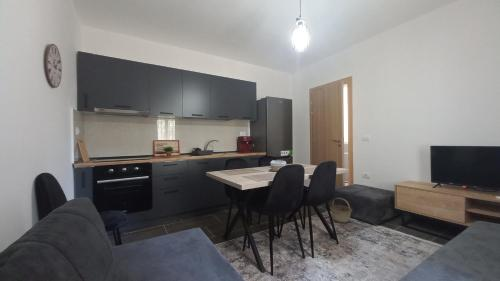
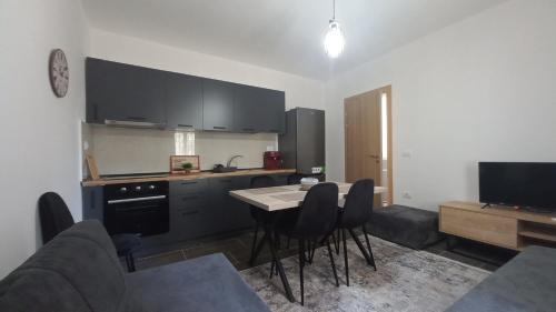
- basket (340, 209)
